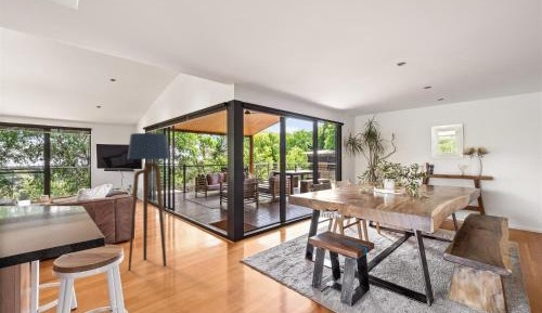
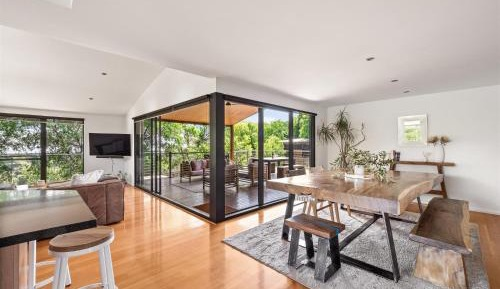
- floor lamp (146, 199)
